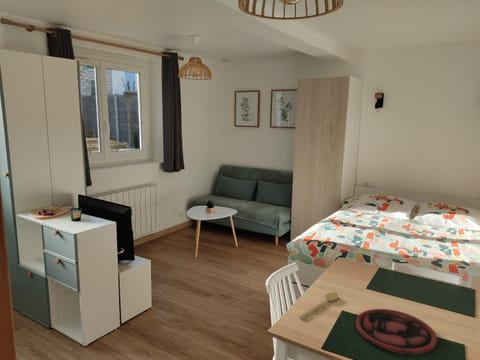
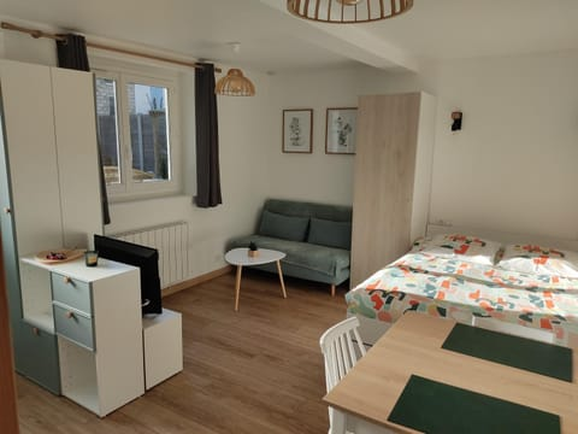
- spoon (319, 304)
- plate (394, 328)
